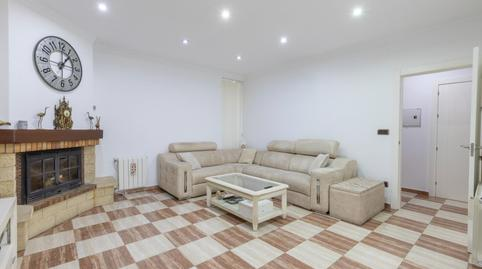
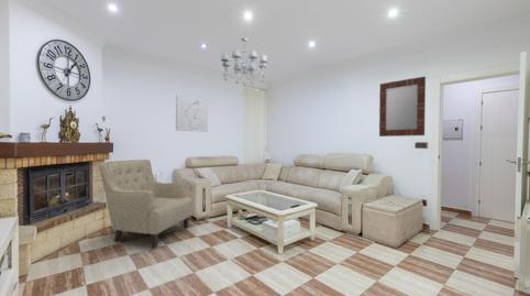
+ chandelier (244, 62)
+ home mirror (400, 108)
+ wall art (191, 114)
+ chair (145, 197)
